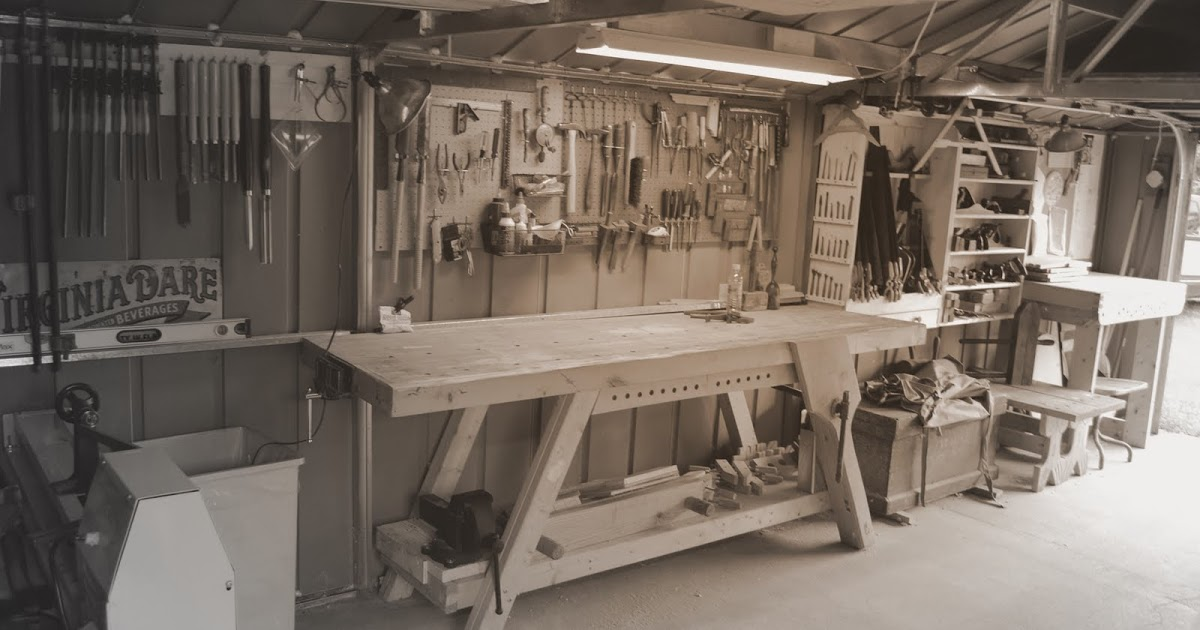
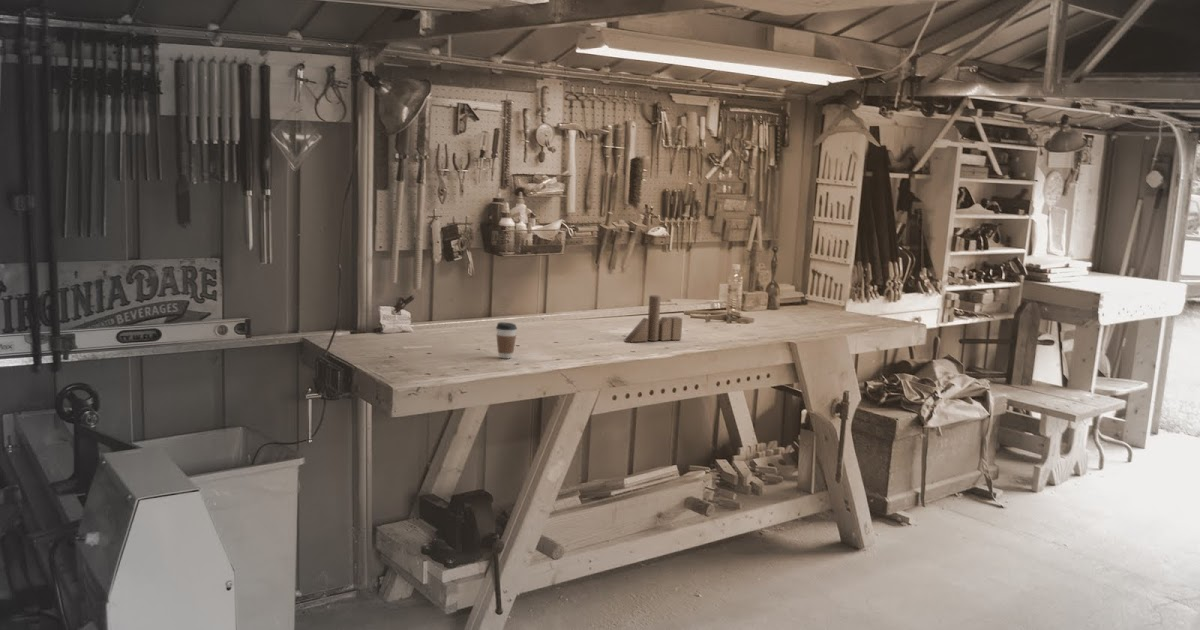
+ coffee cup (506, 340)
+ wooden block (653, 318)
